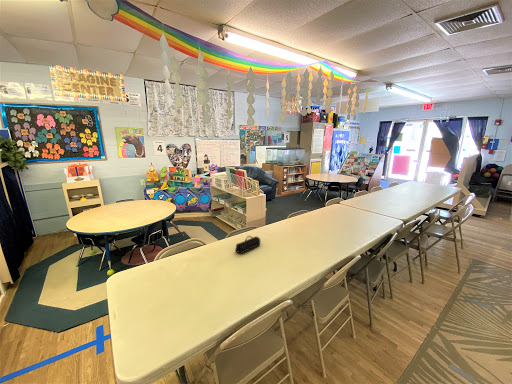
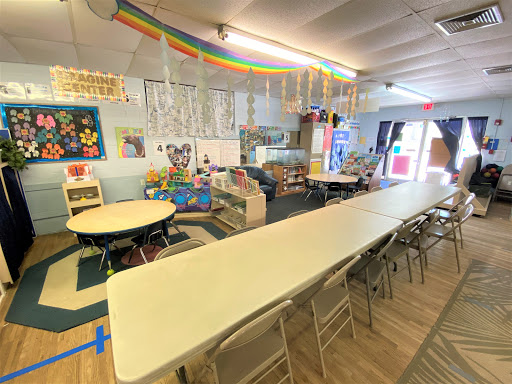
- pencil case (248, 242)
